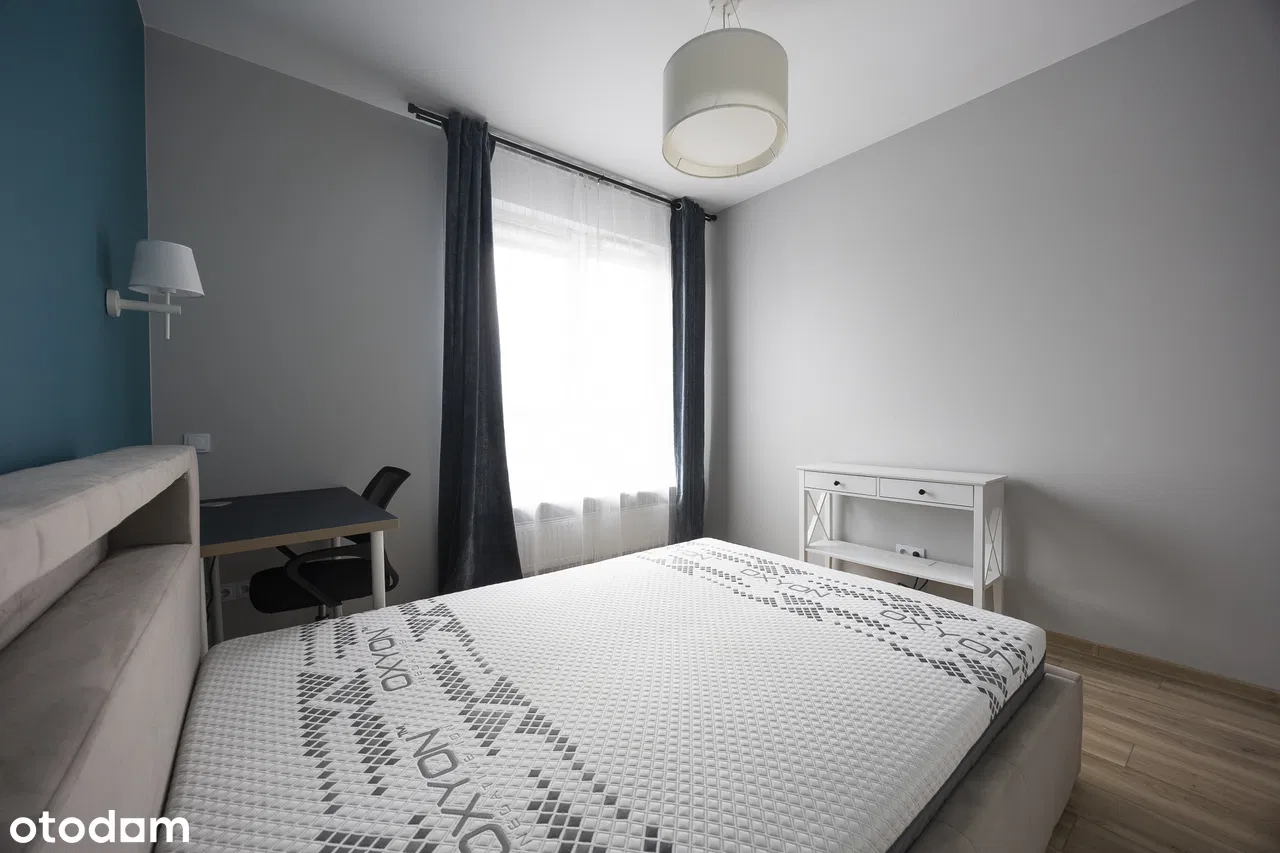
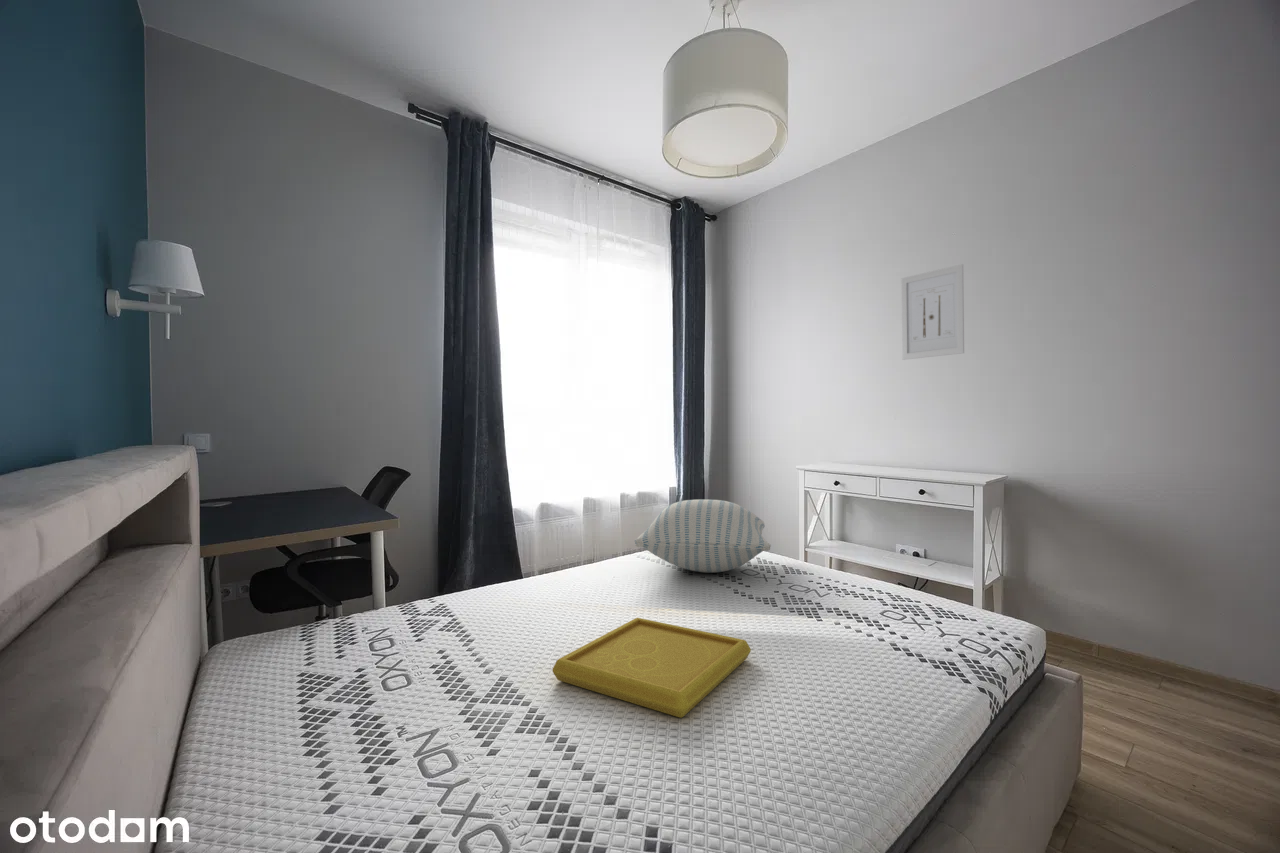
+ serving tray (655, 659)
+ pillow (705, 532)
+ wall art (931, 314)
